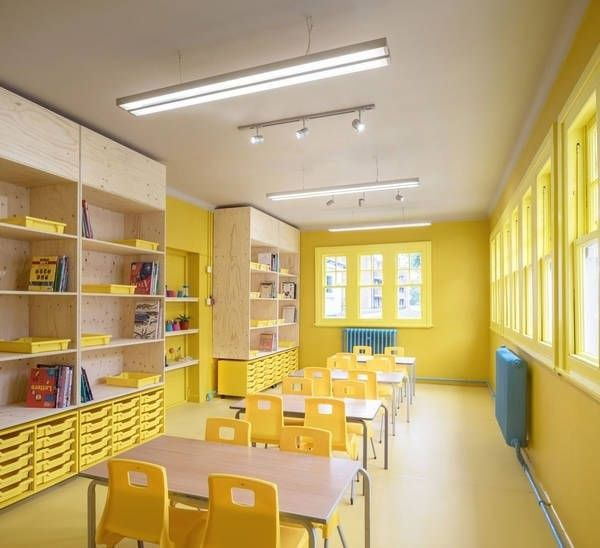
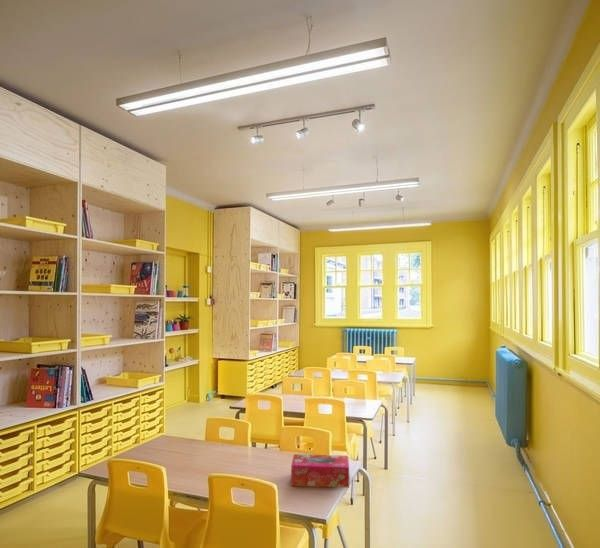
+ tissue box (320, 470)
